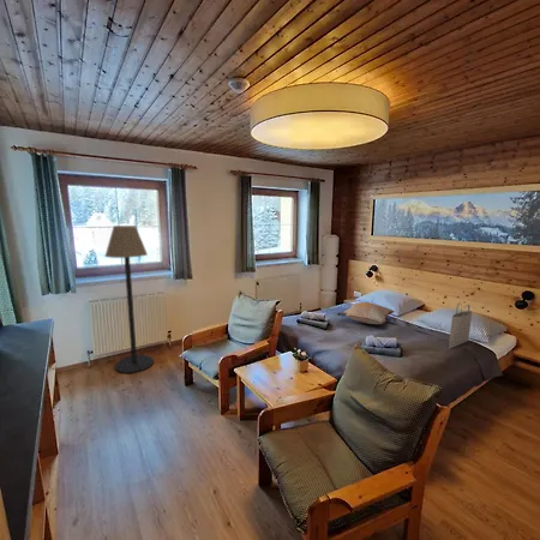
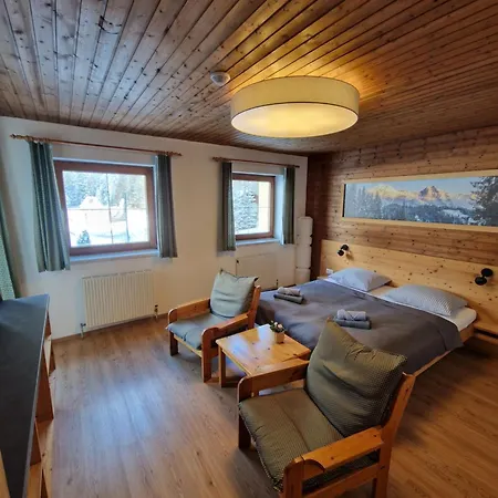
- tote bag (461, 324)
- floor lamp (130, 298)
- decorative pillow (365, 312)
